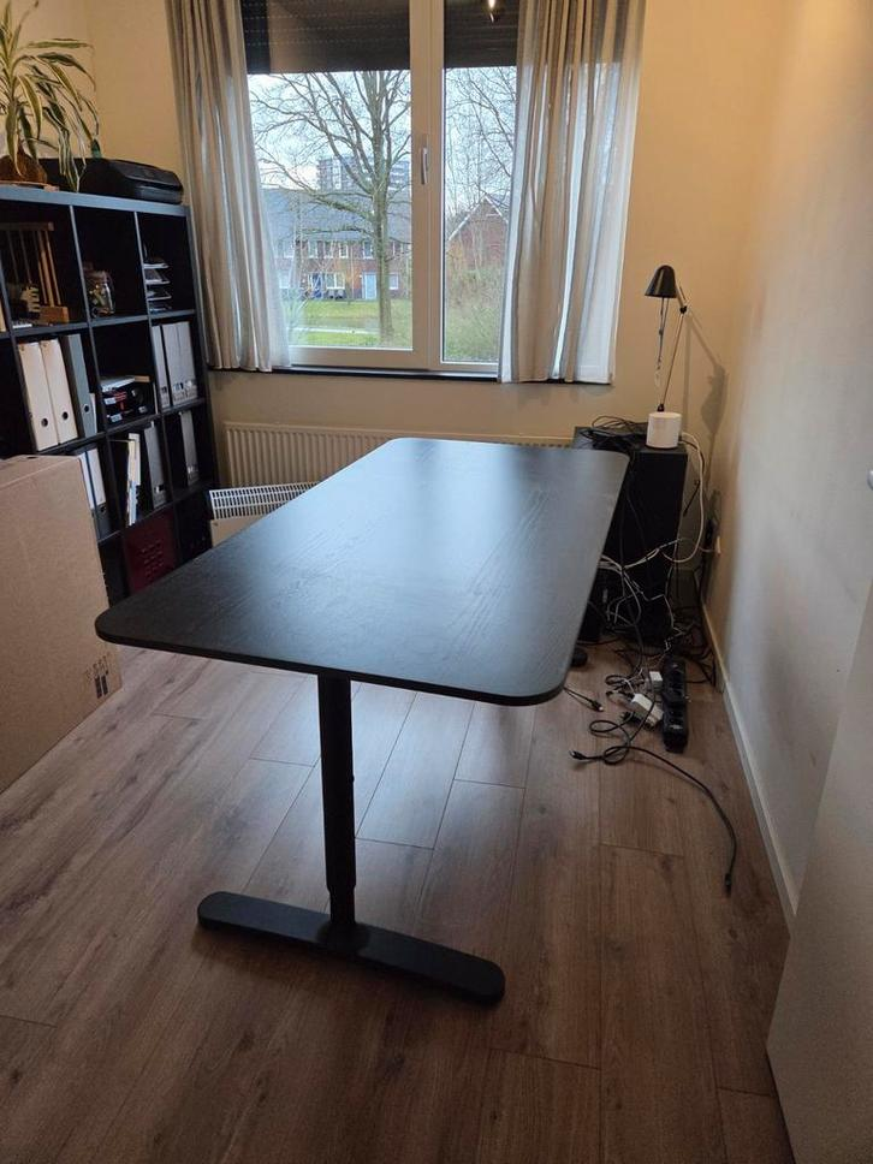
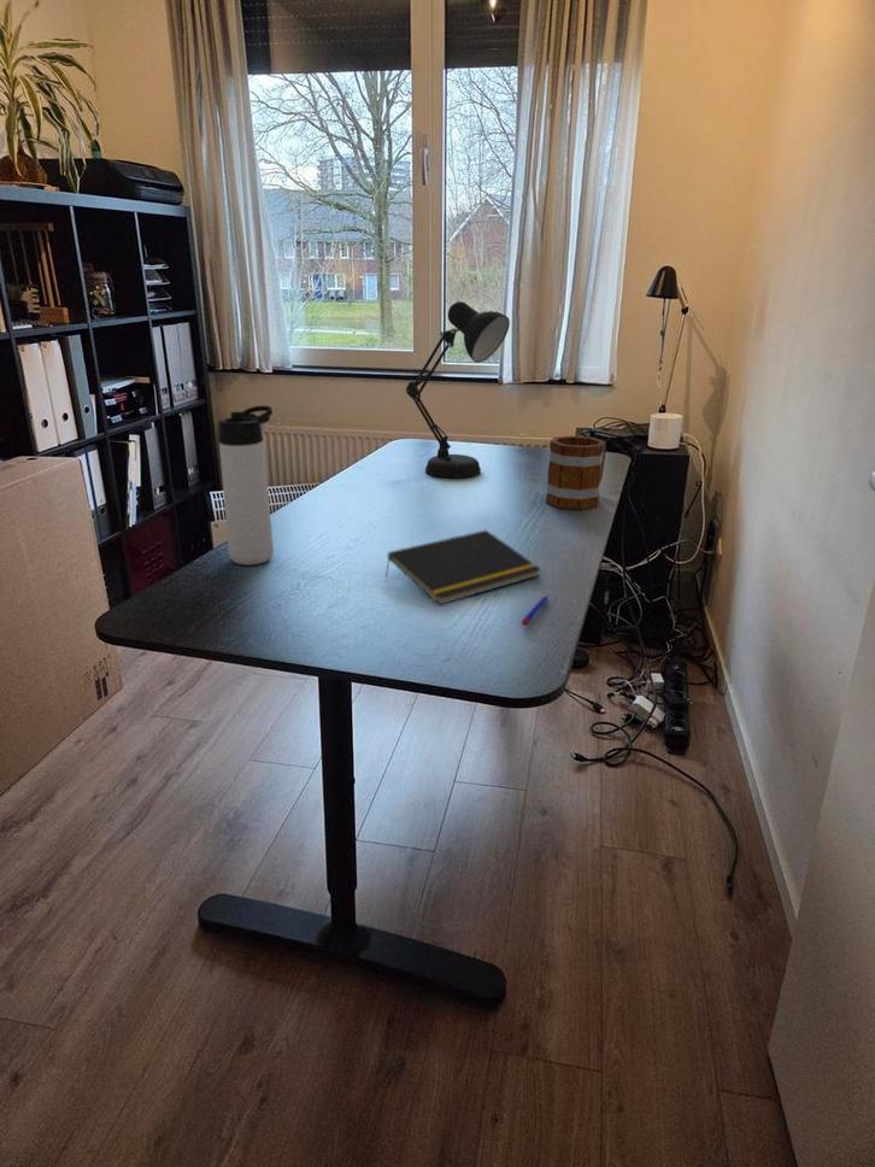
+ notepad (464, 563)
+ thermos bottle (252, 485)
+ desk lamp (431, 374)
+ pen (535, 608)
+ mug (581, 469)
